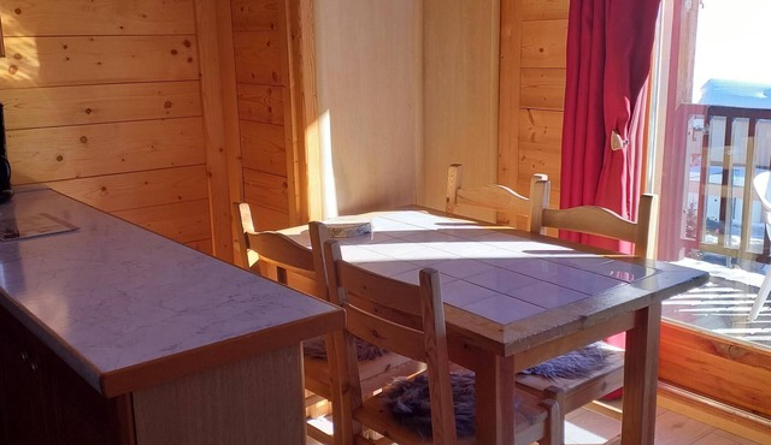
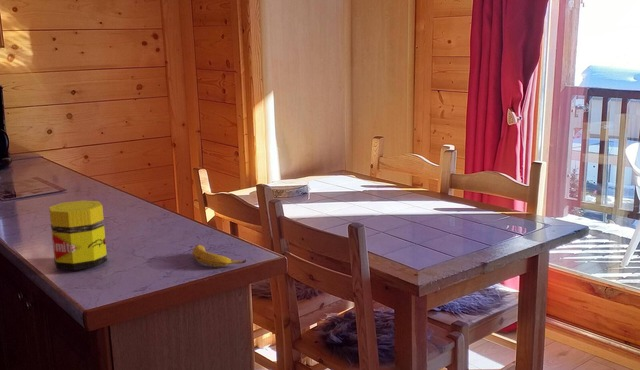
+ jar (78, 235)
+ banana (215, 254)
